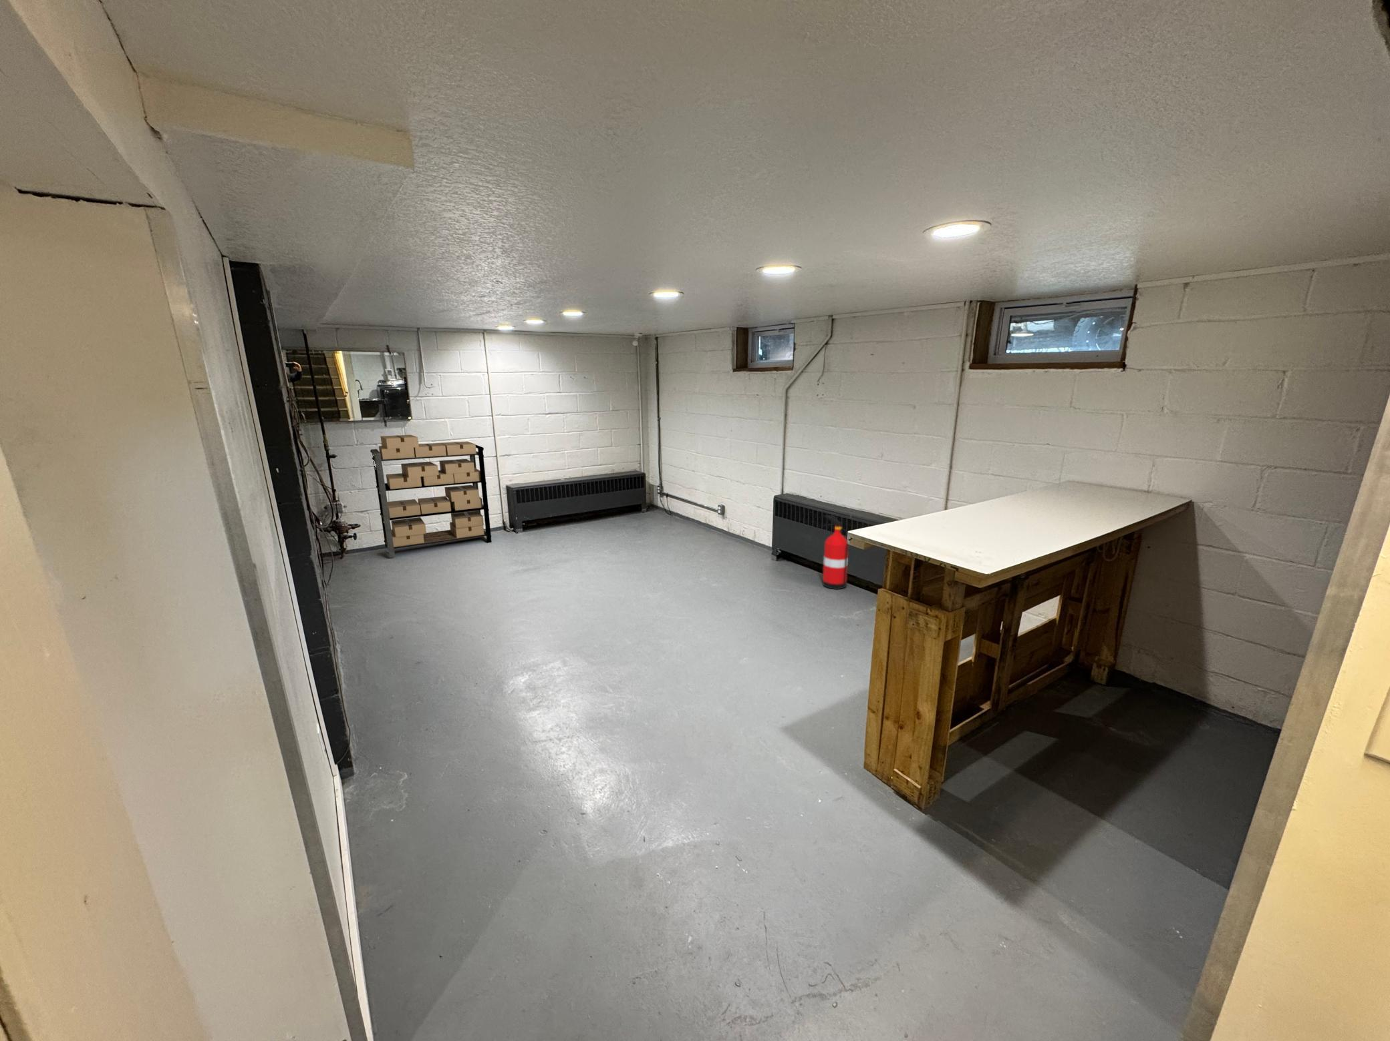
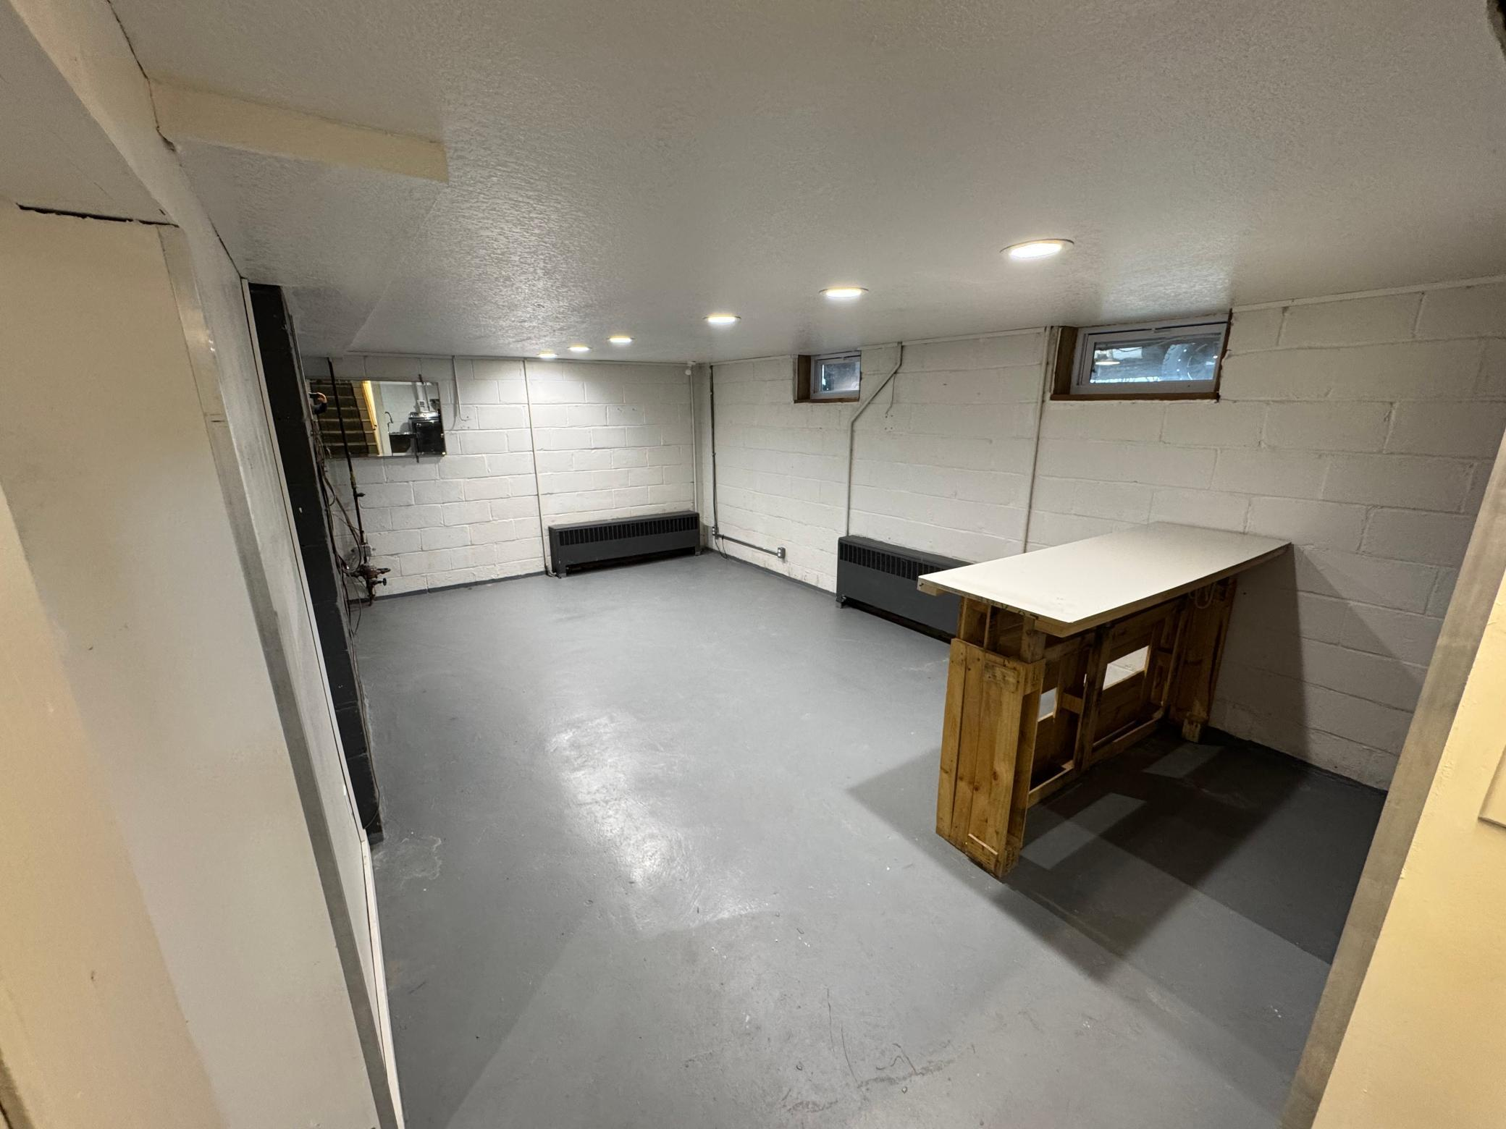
- shelving unit (432, 487)
- fire extinguisher (835, 552)
